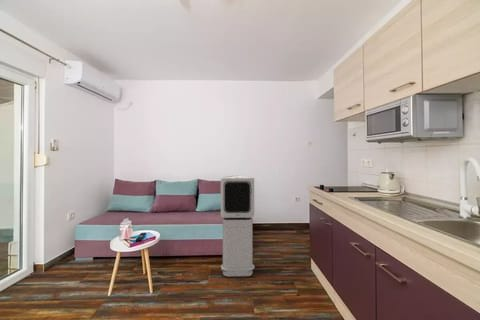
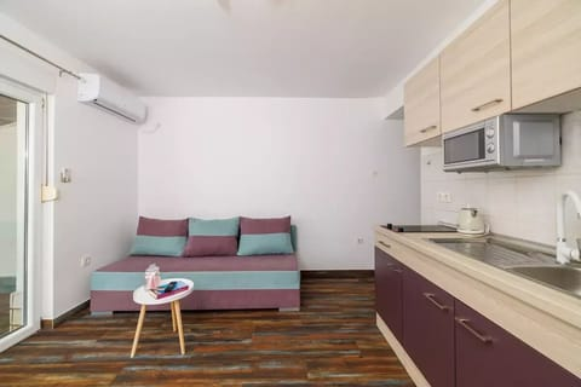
- air purifier (237, 222)
